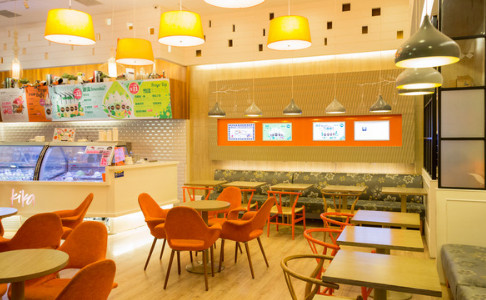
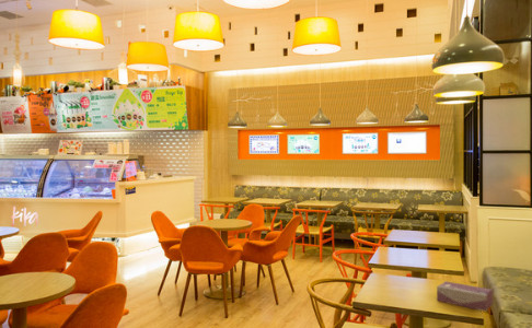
+ tissue box (464, 294)
